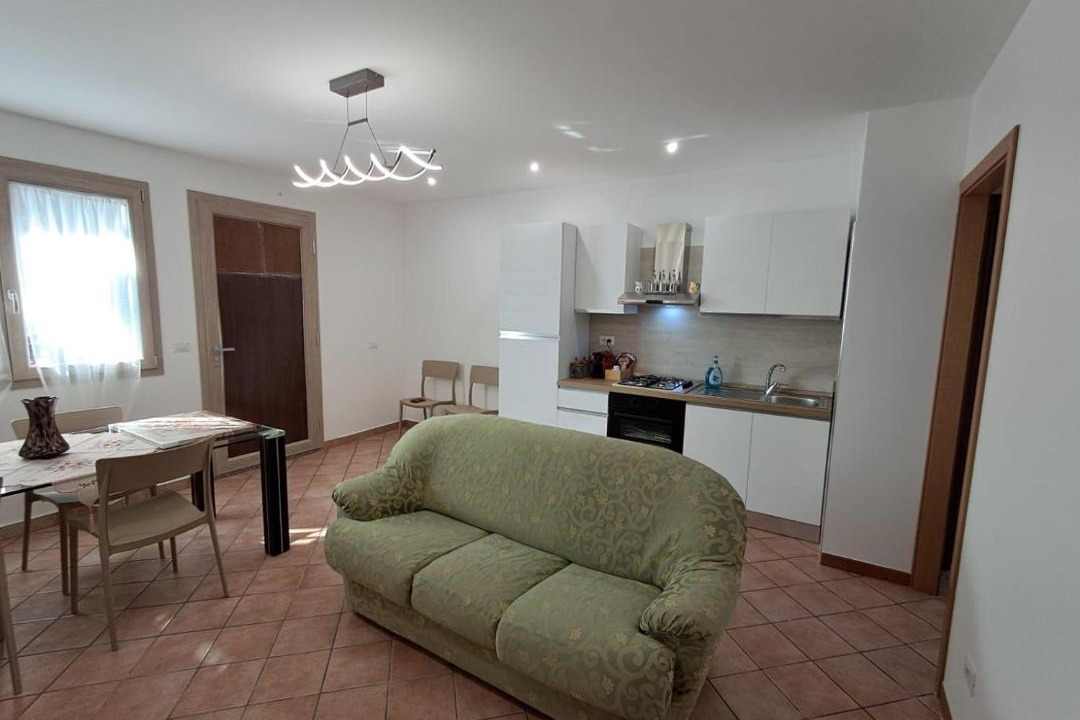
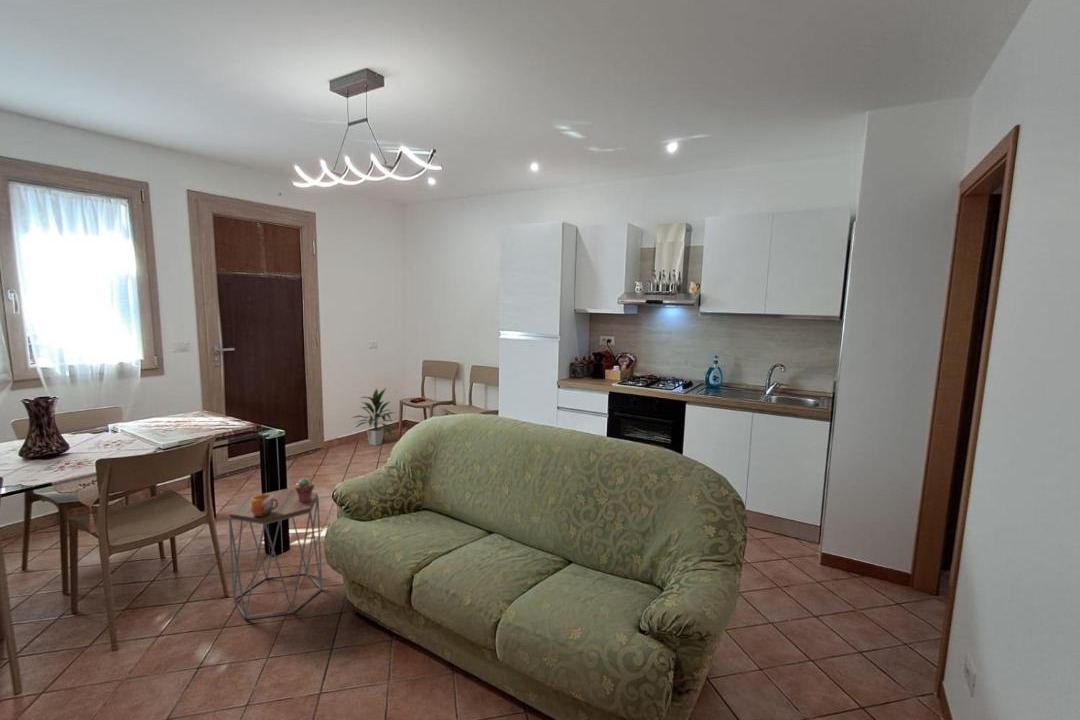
+ potted succulent (304, 488)
+ indoor plant (375, 416)
+ mug (264, 505)
+ side table (274, 551)
